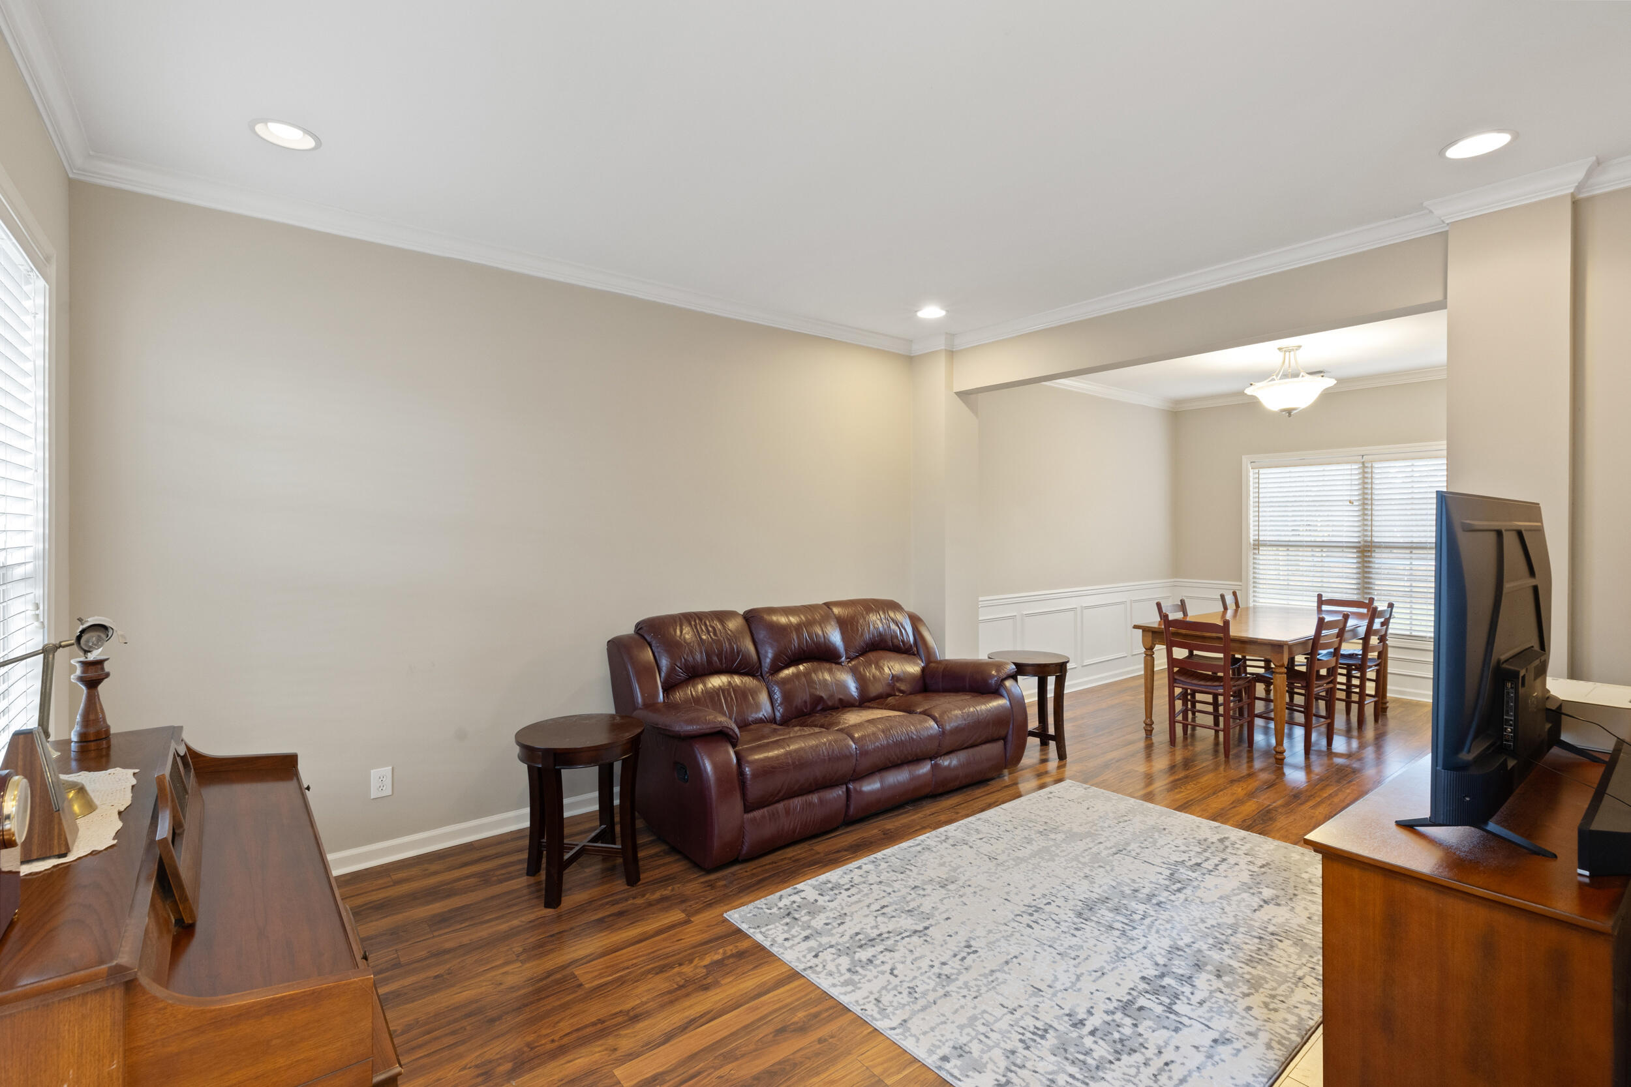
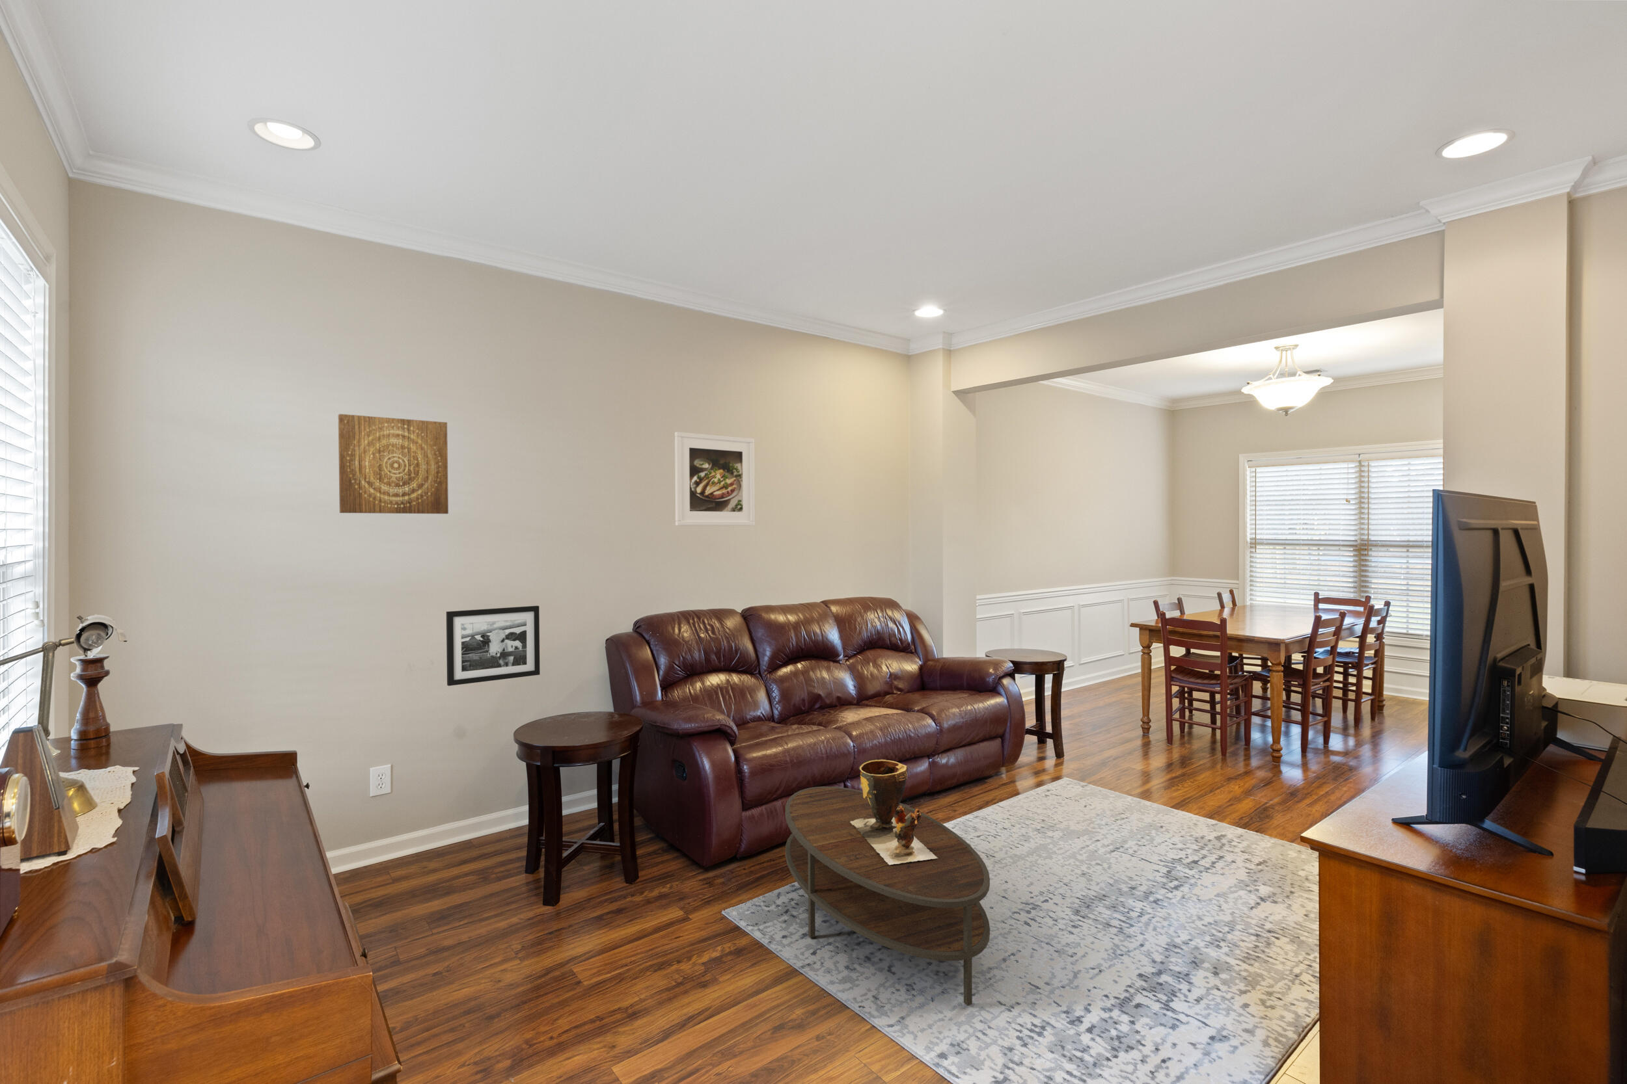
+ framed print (715, 480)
+ wall art (395, 466)
+ clay pot (892, 806)
+ picture frame (495, 644)
+ coffee table (876, 877)
